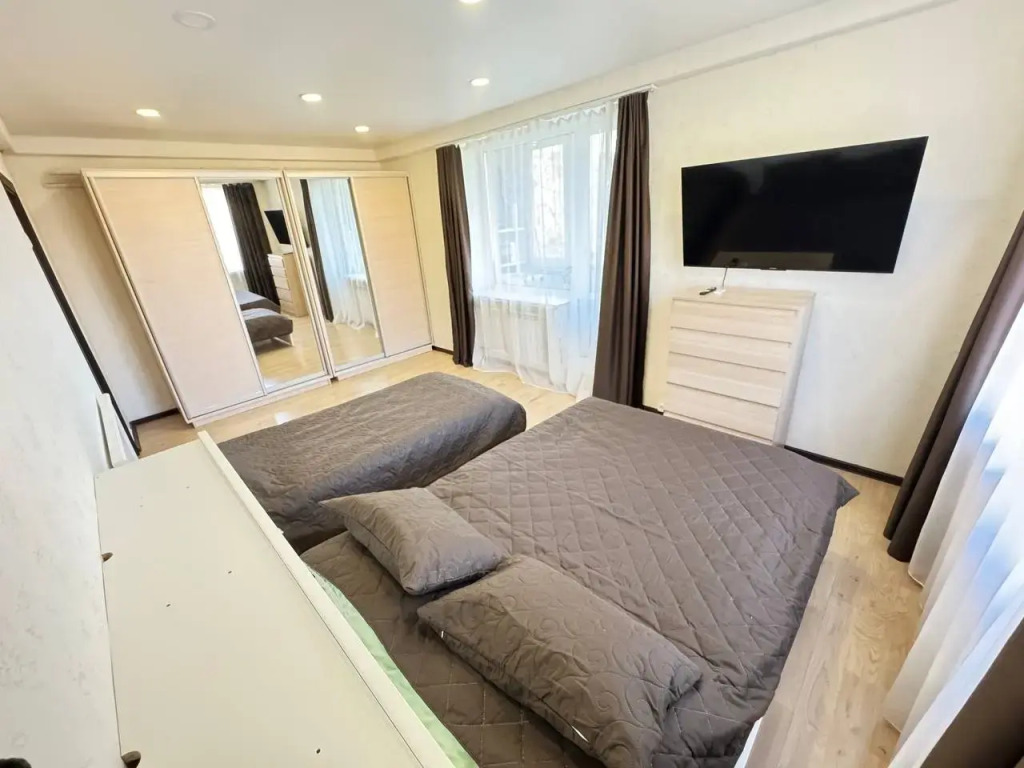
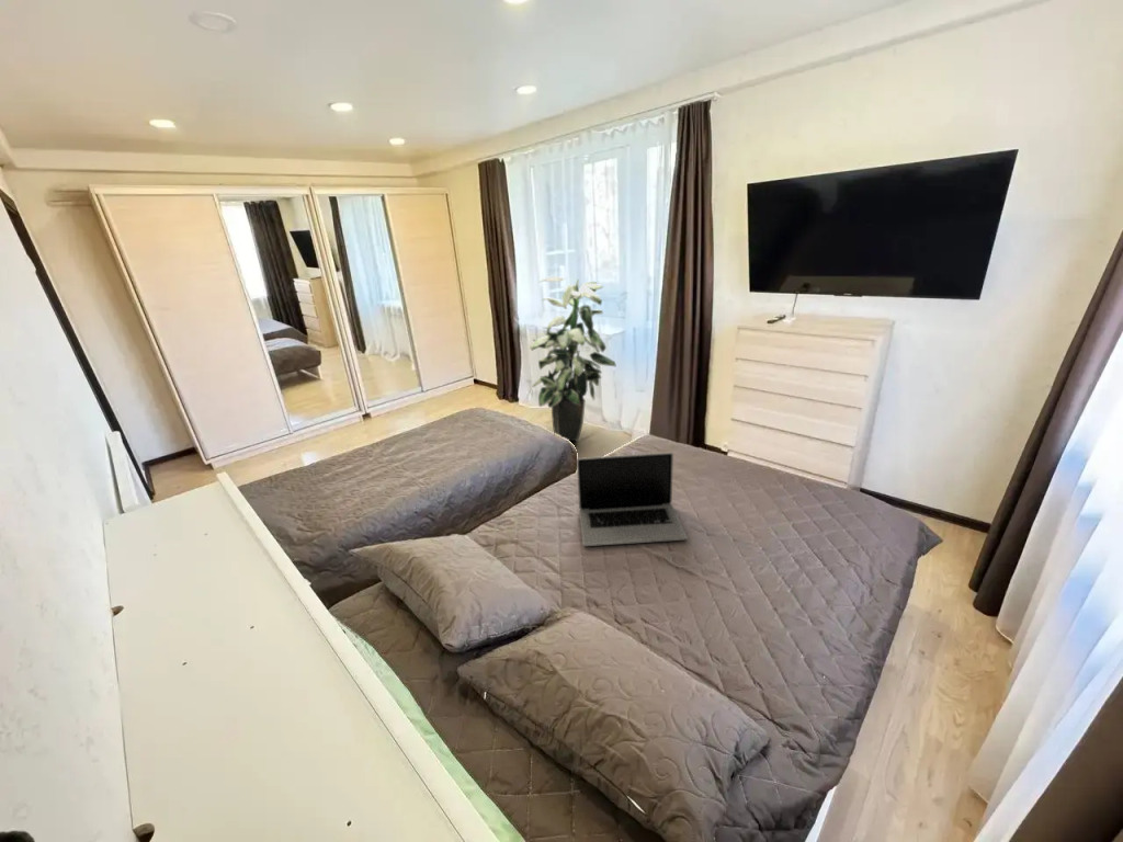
+ indoor plant (567, 361)
+ laptop (629, 498)
